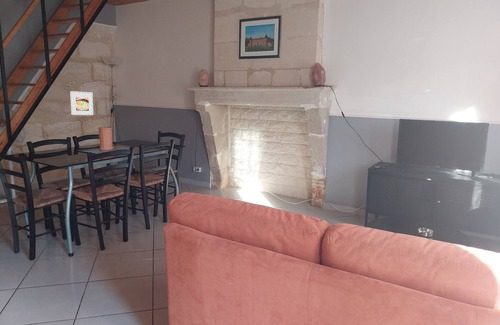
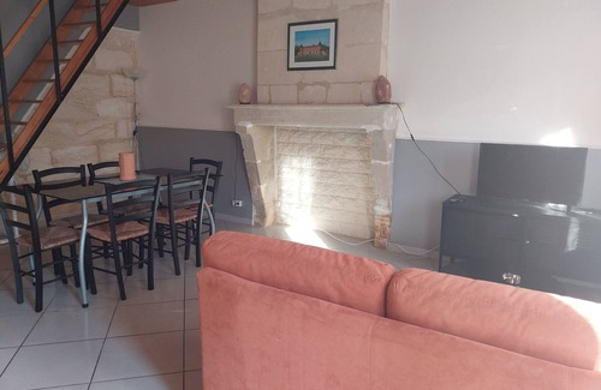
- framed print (82, 103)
